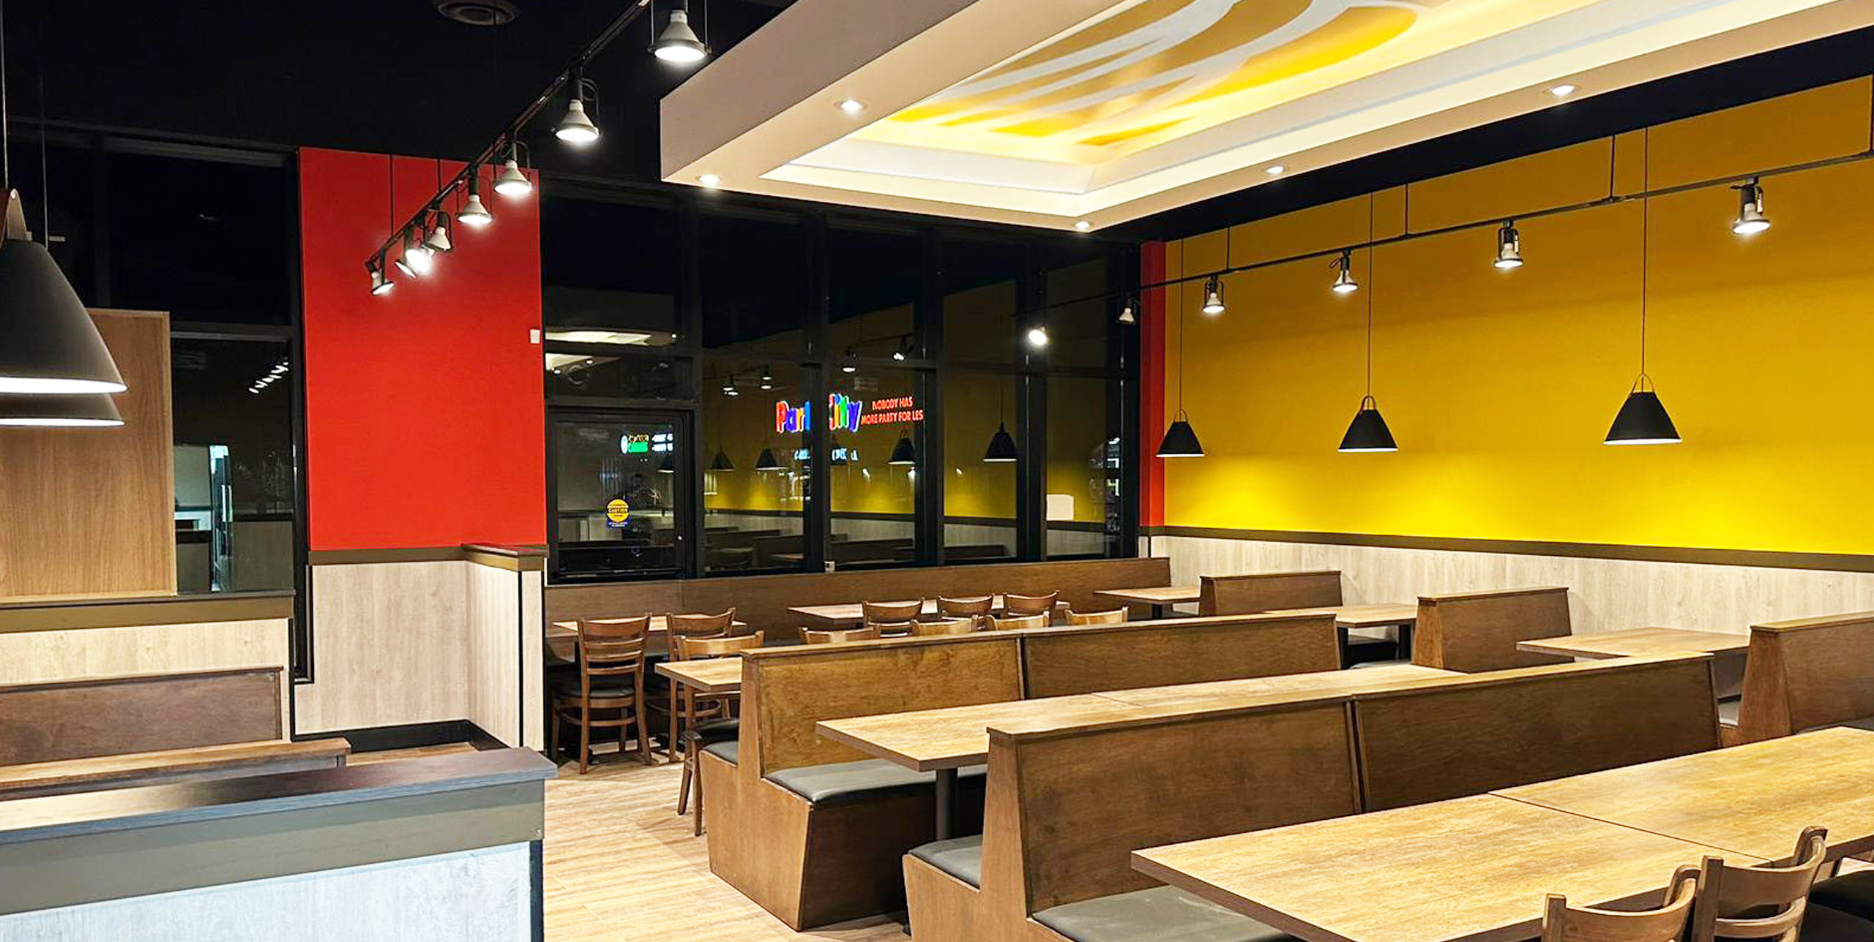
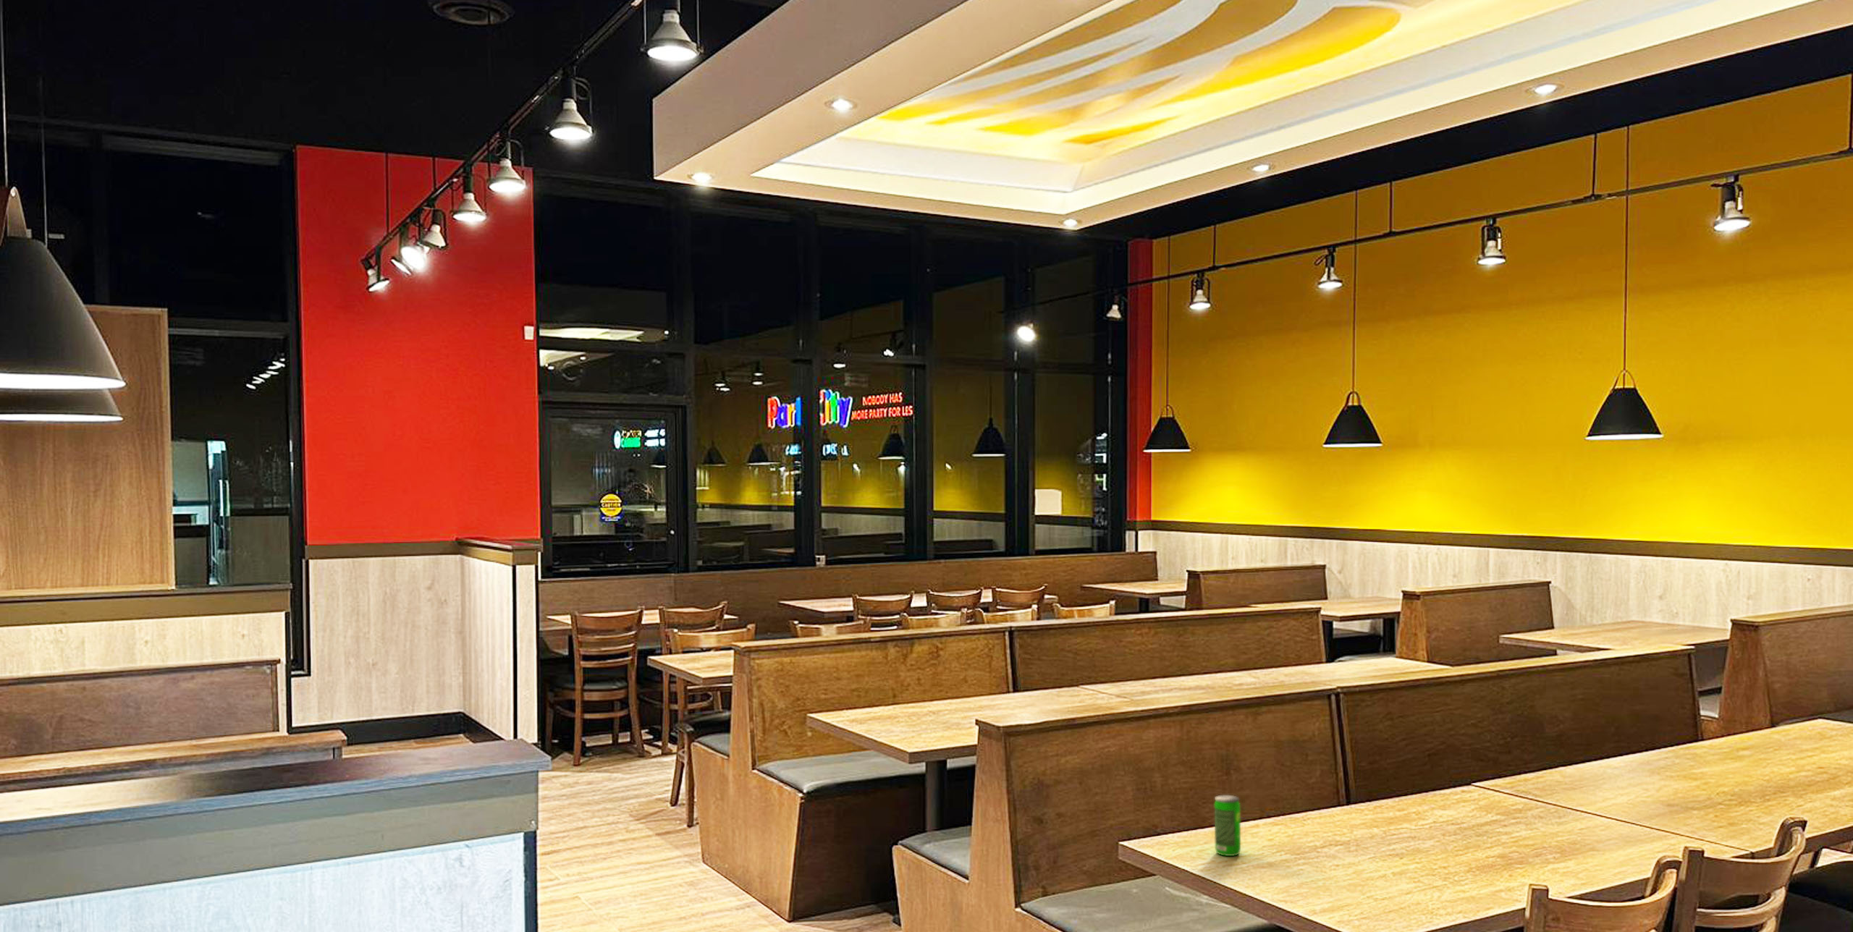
+ beverage can (1227, 825)
